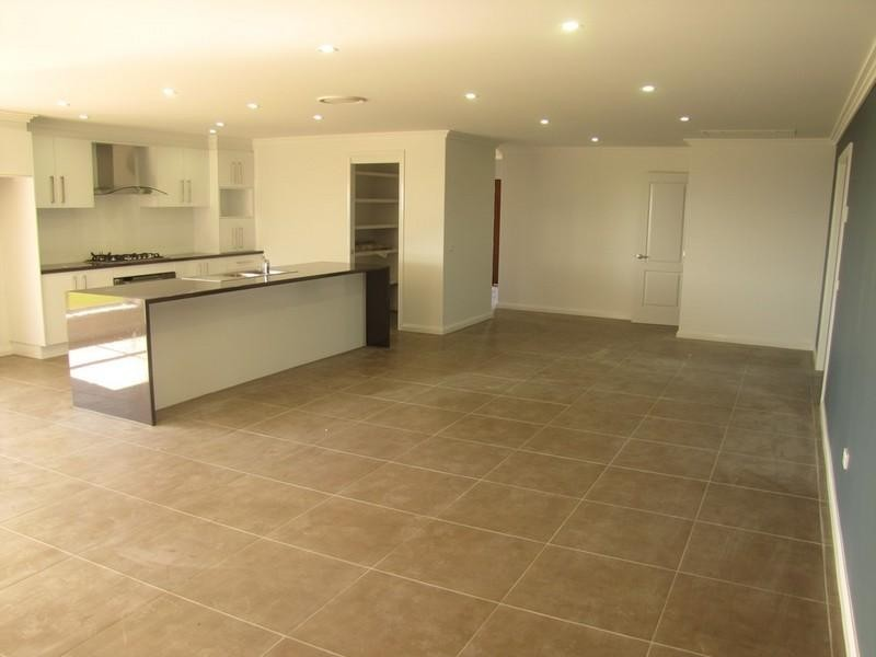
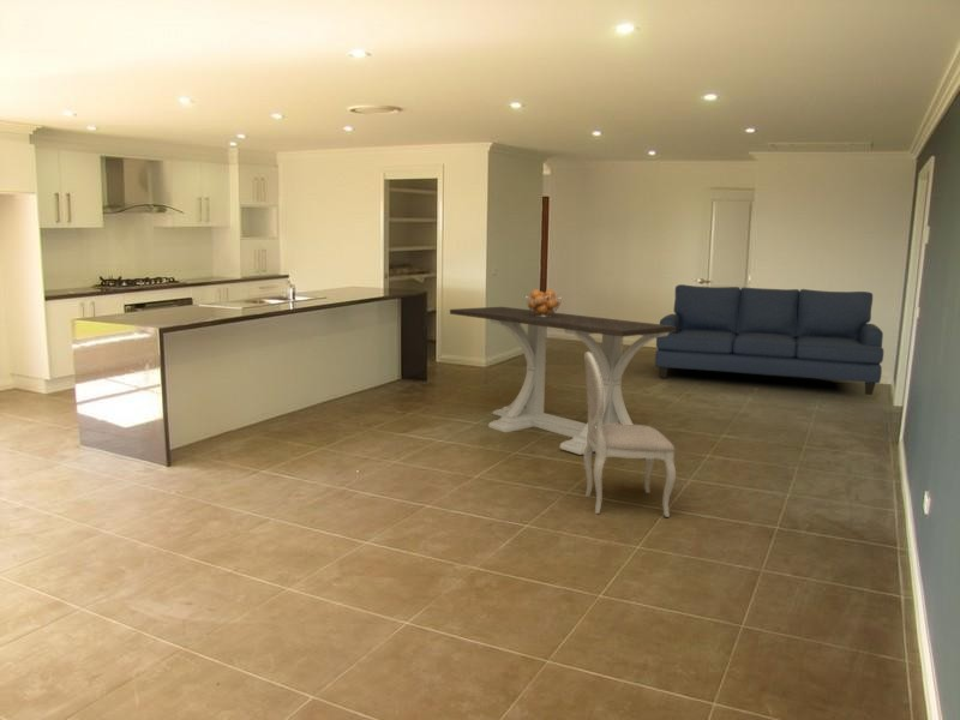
+ dining table (544, 377)
+ dining chair (631, 428)
+ fruit basket (542, 302)
+ sofa (766, 335)
